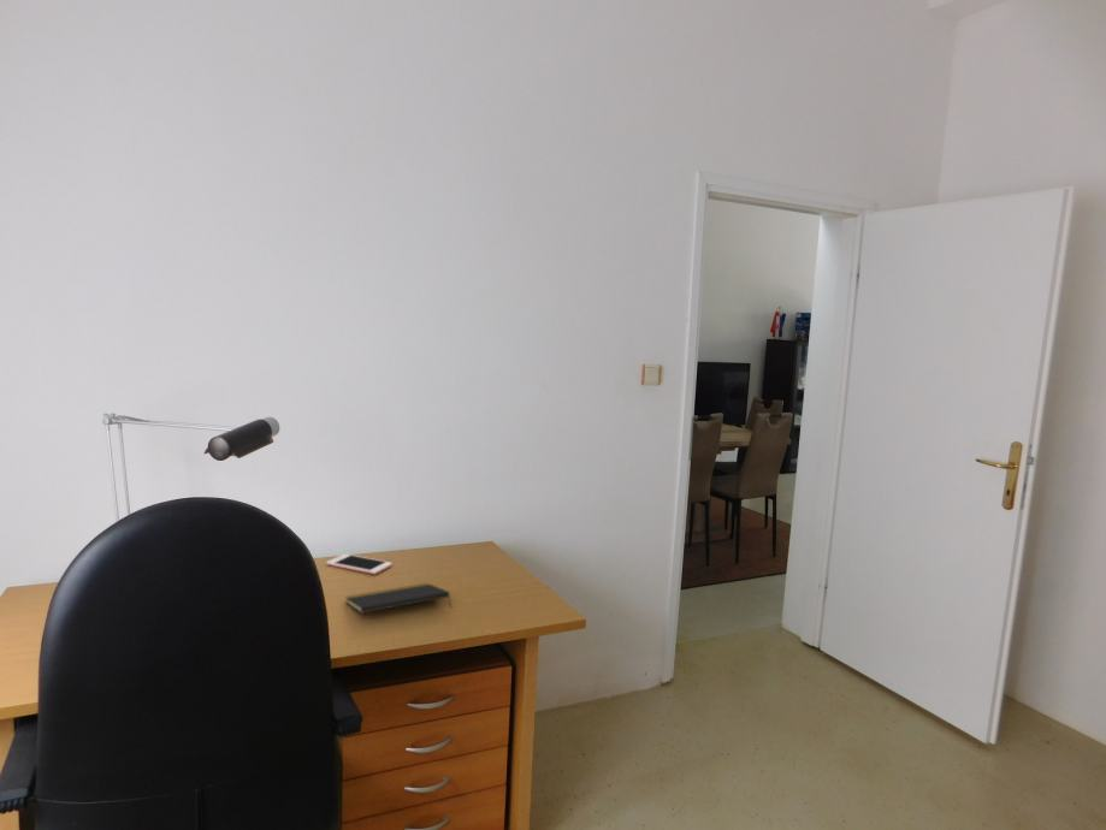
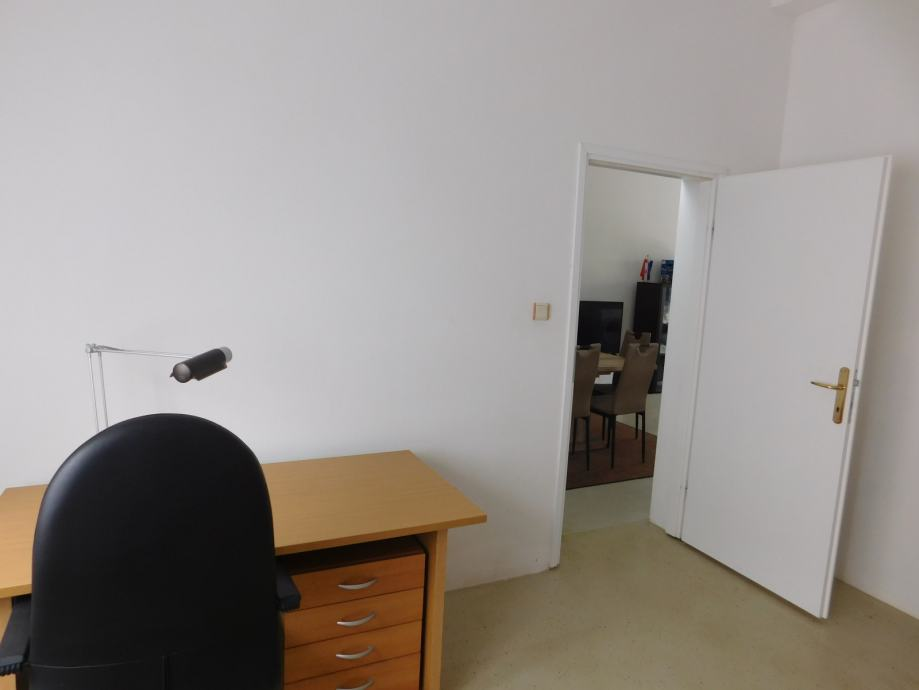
- notepad (396, 597)
- cell phone (359, 563)
